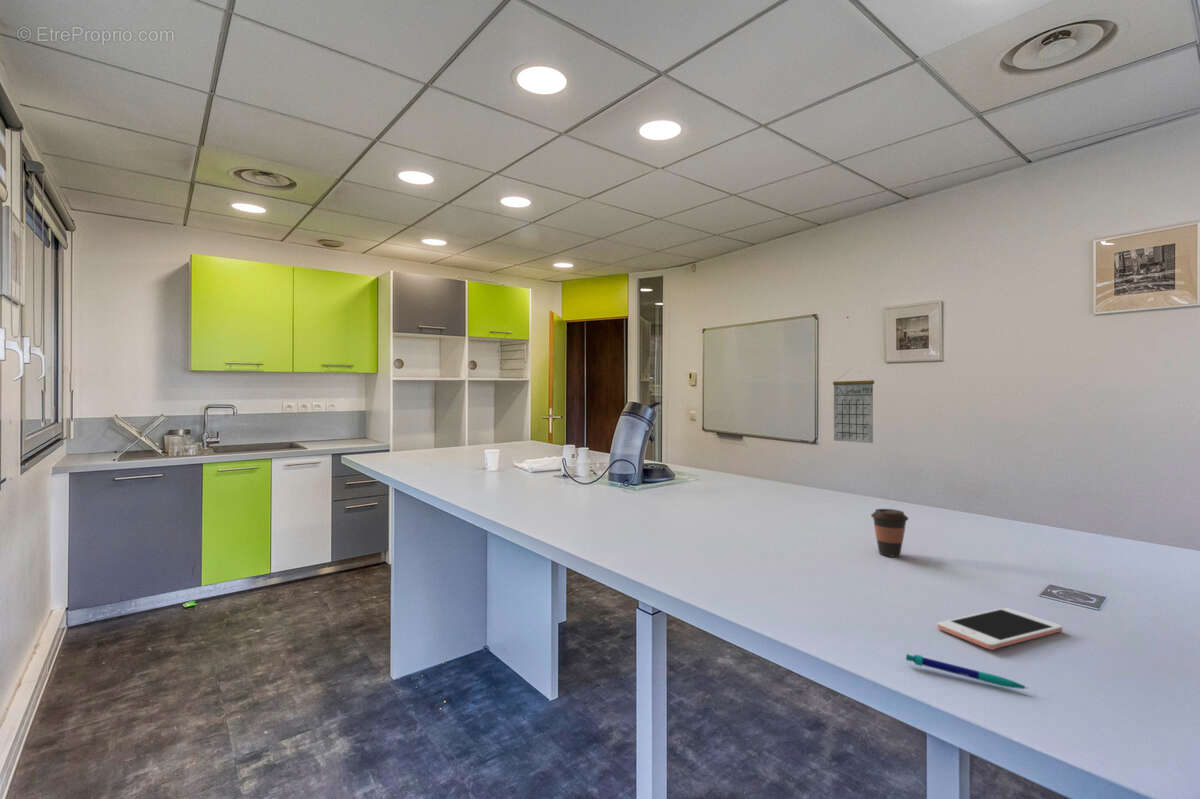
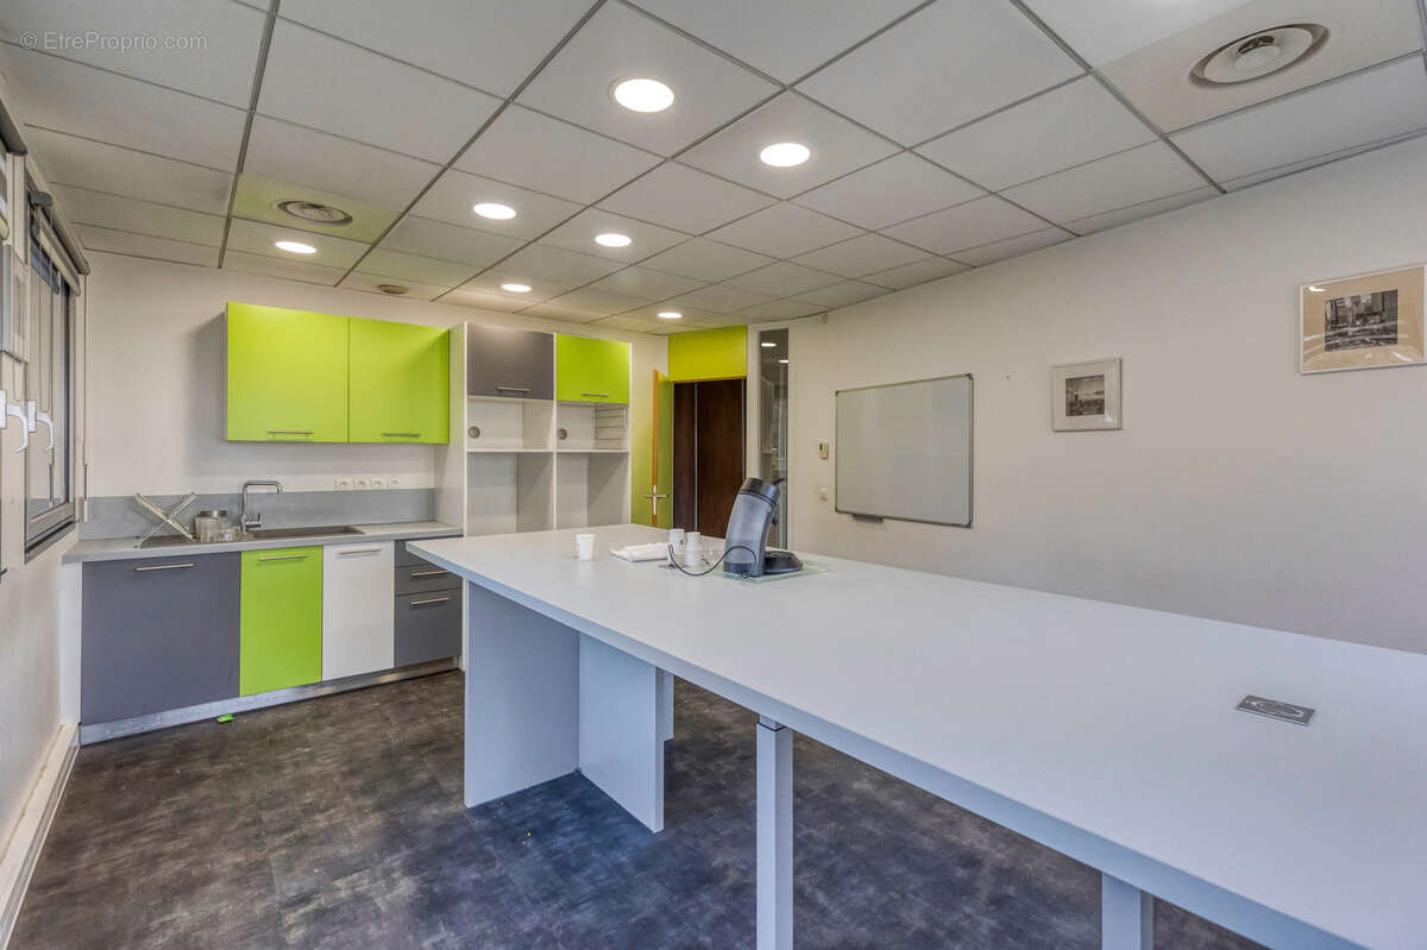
- cell phone (999, 627)
- calendar (852, 404)
- coffee cup (889, 532)
- pen (964, 671)
